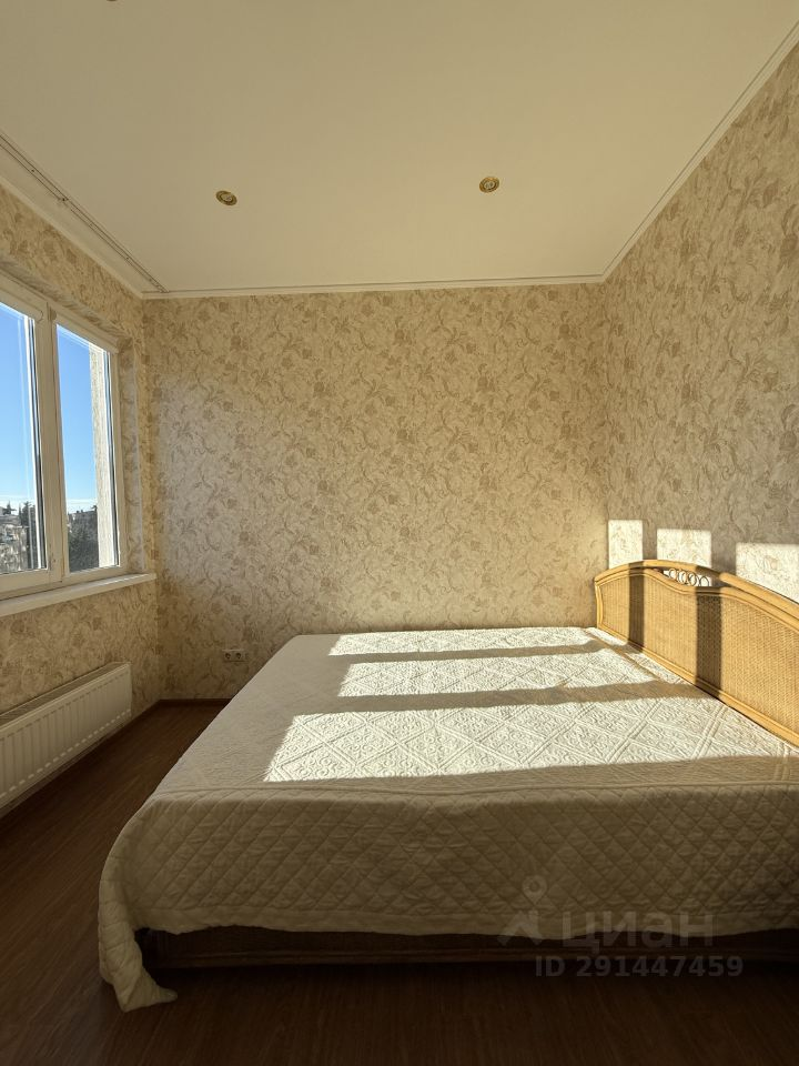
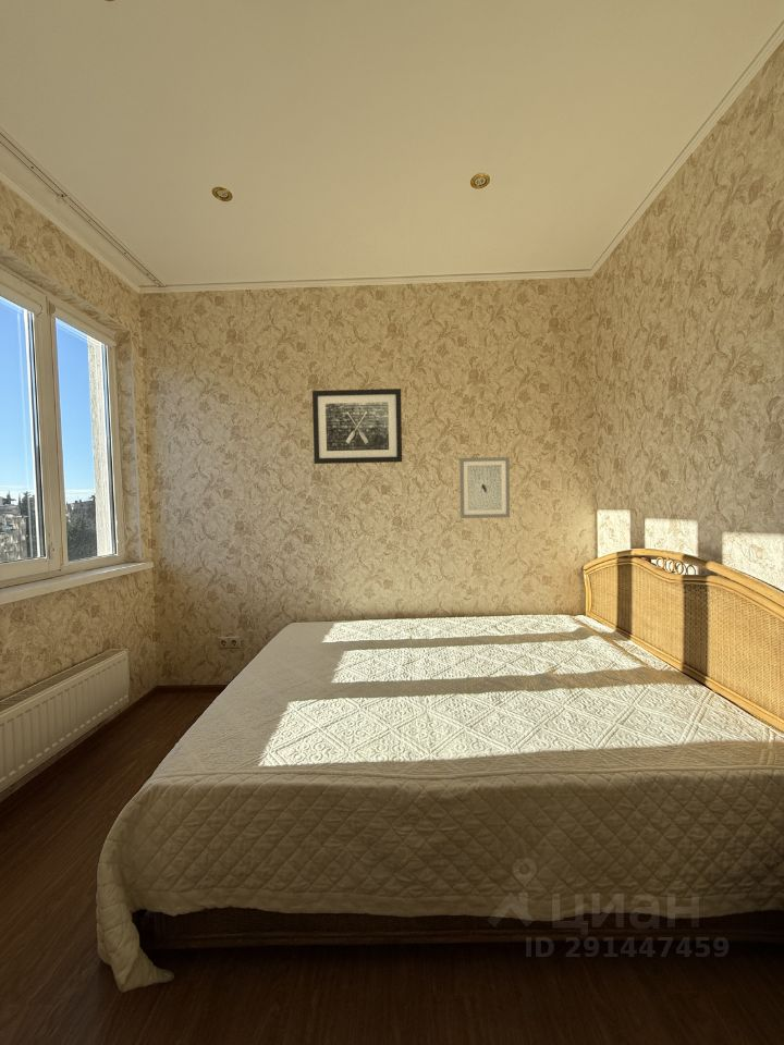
+ wall art (357, 426)
+ wall art (483, 488)
